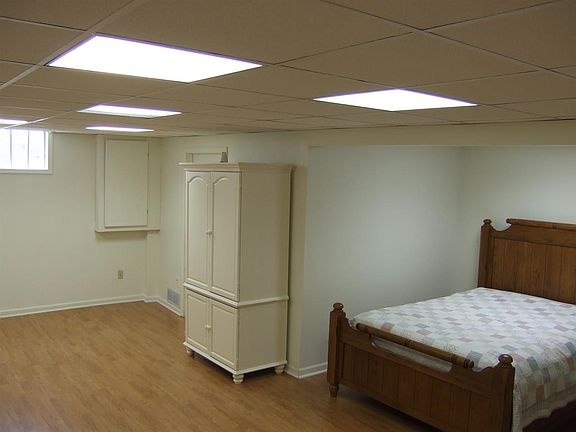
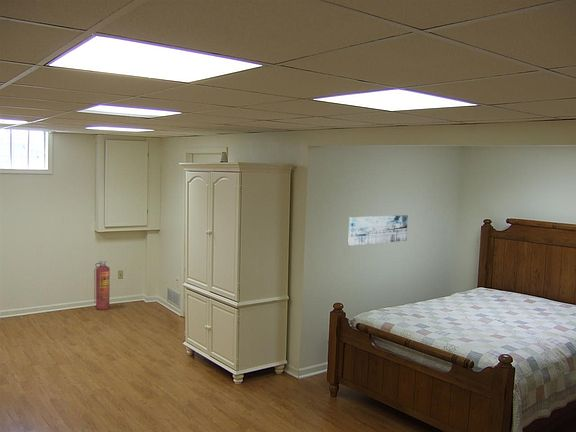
+ wall art (379, 229)
+ fire extinguisher (101, 285)
